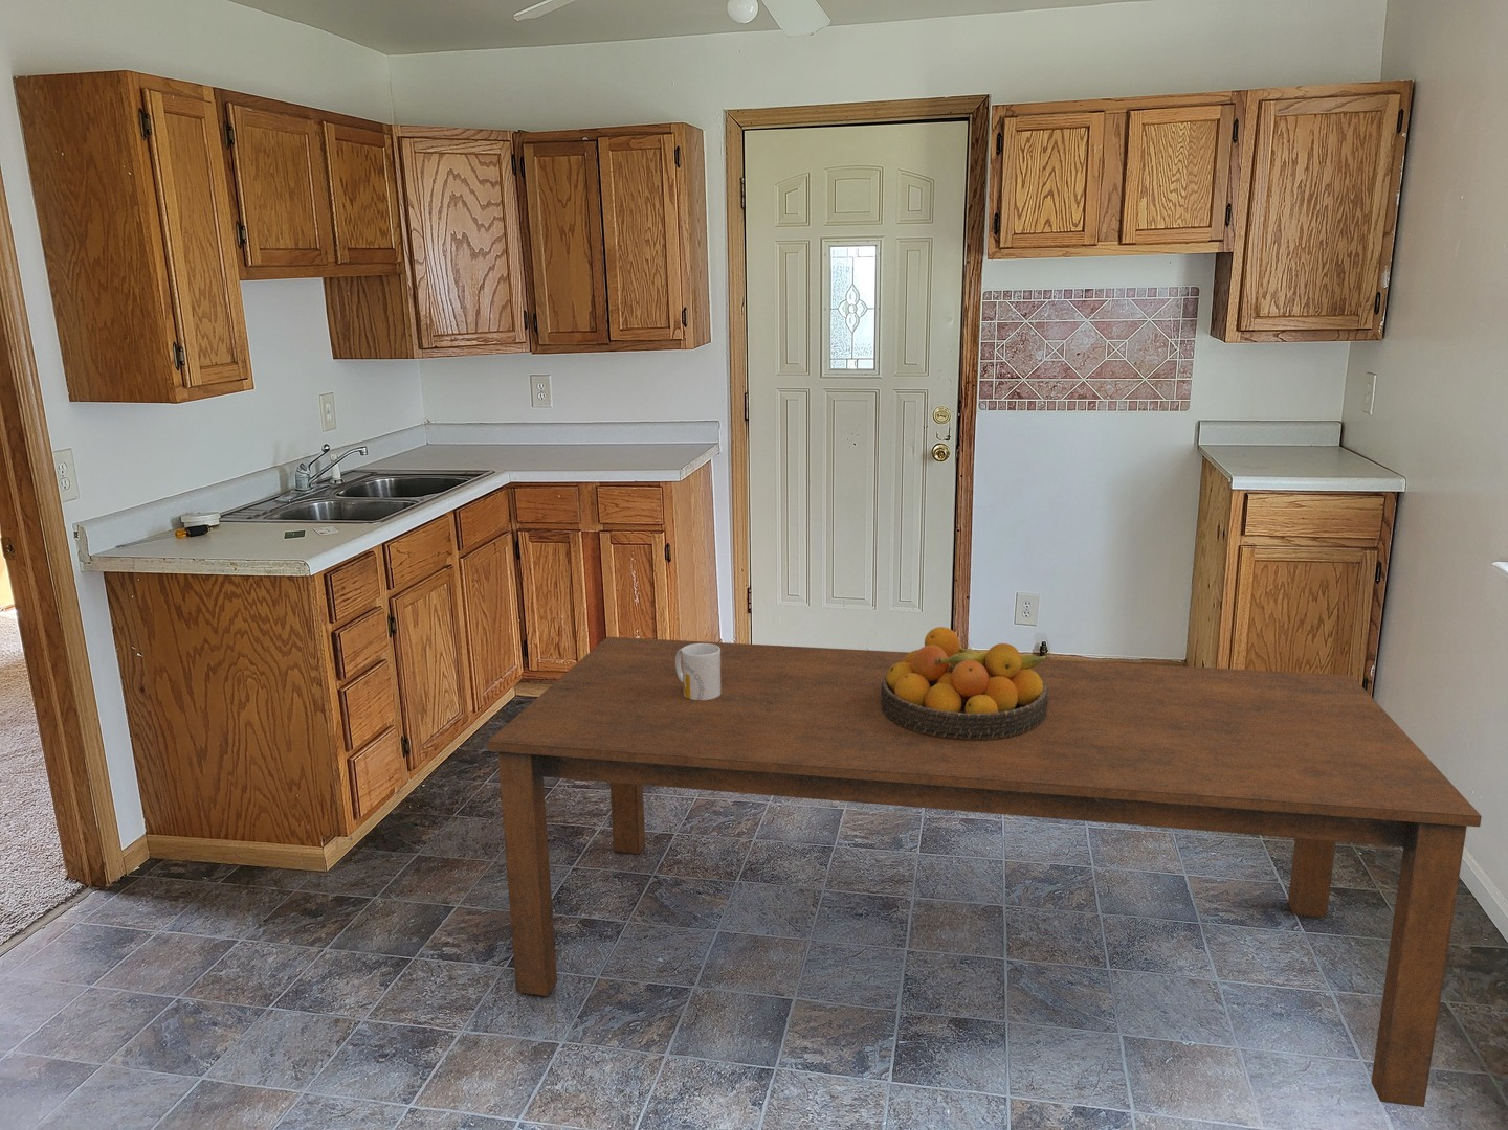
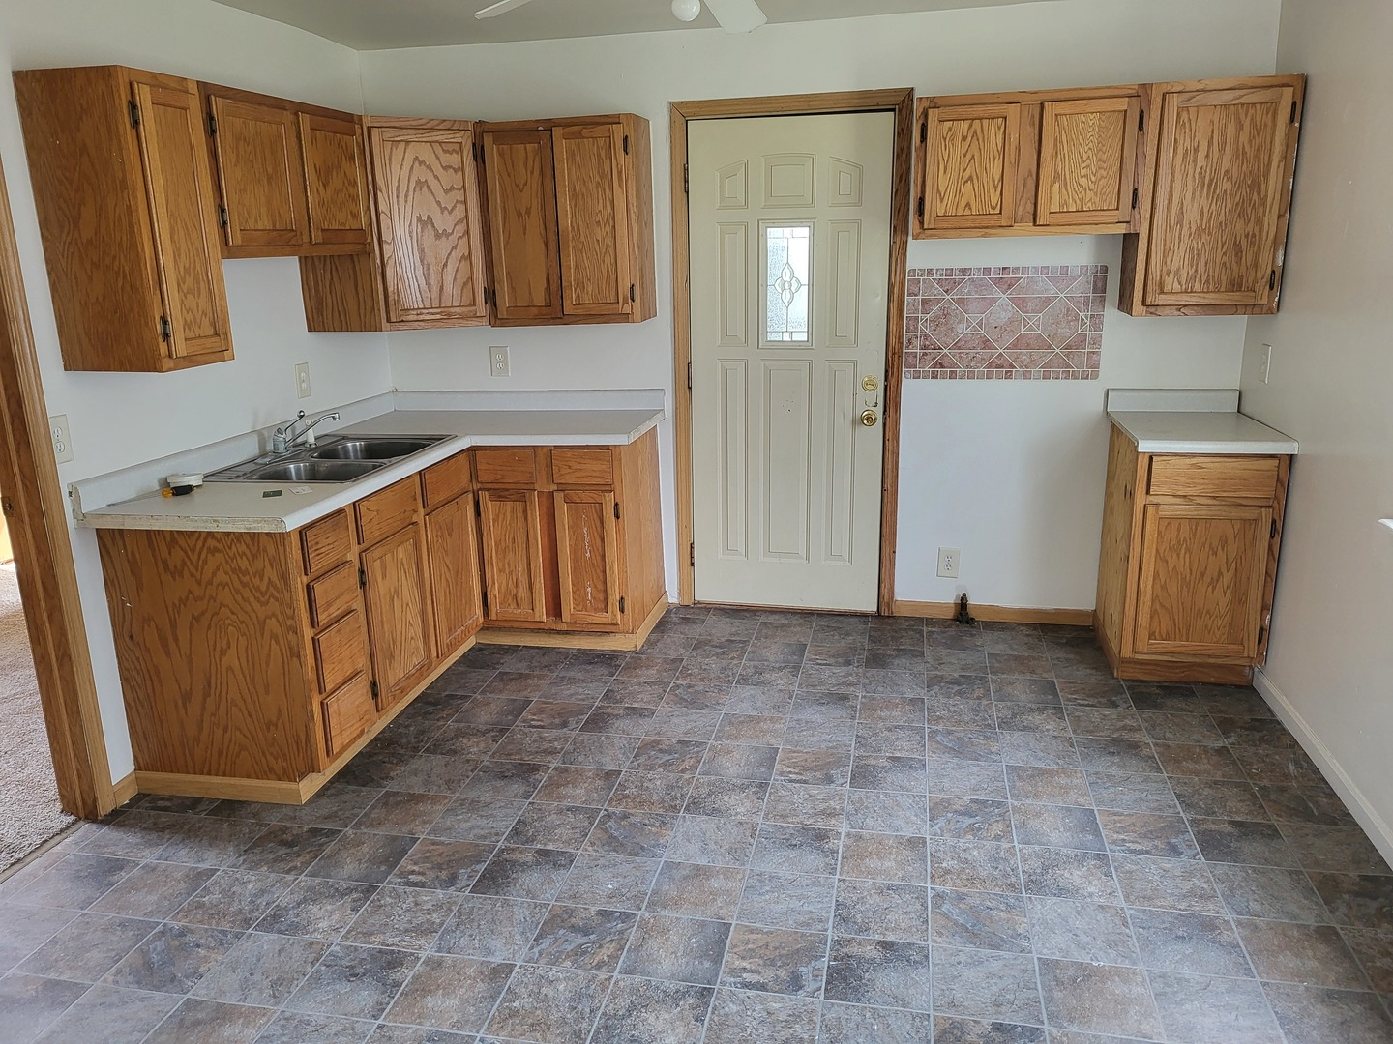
- dining table (943, 808)
- fruit bowl (963, 674)
- mug (695, 669)
